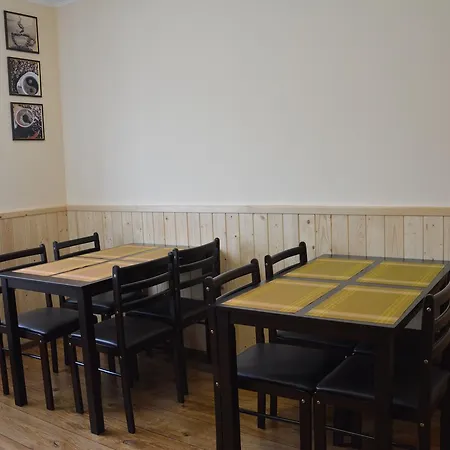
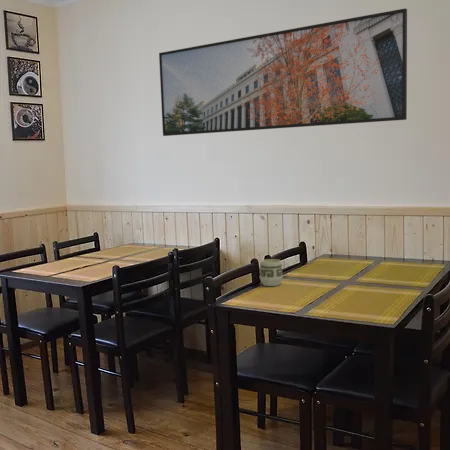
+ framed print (266, 82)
+ cup (271, 272)
